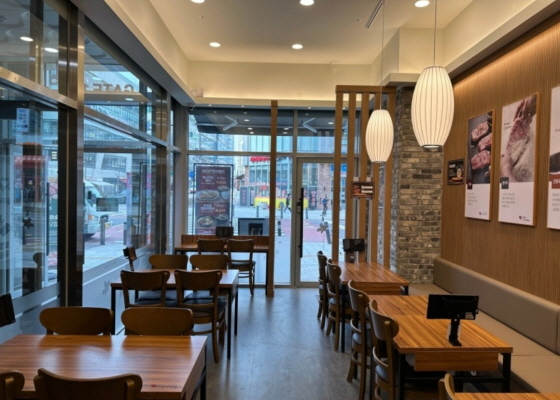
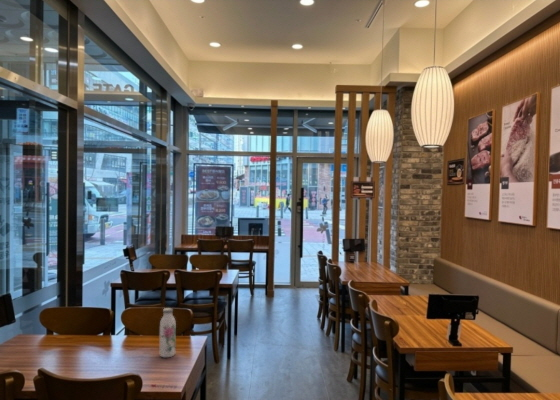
+ water bottle (167, 331)
